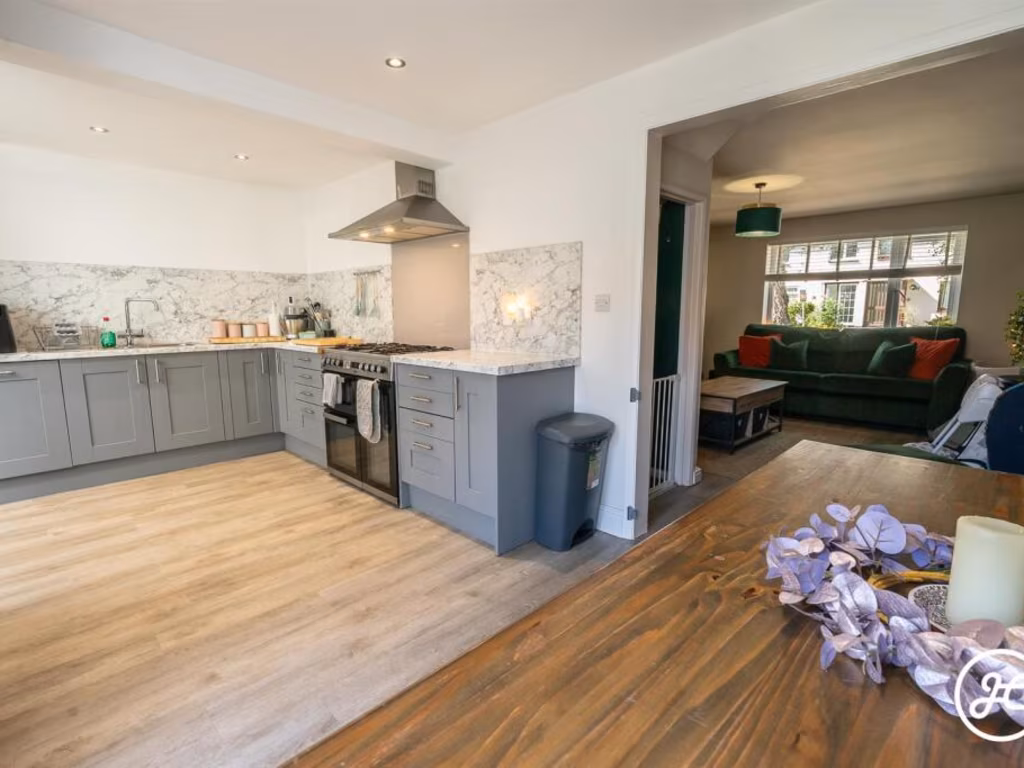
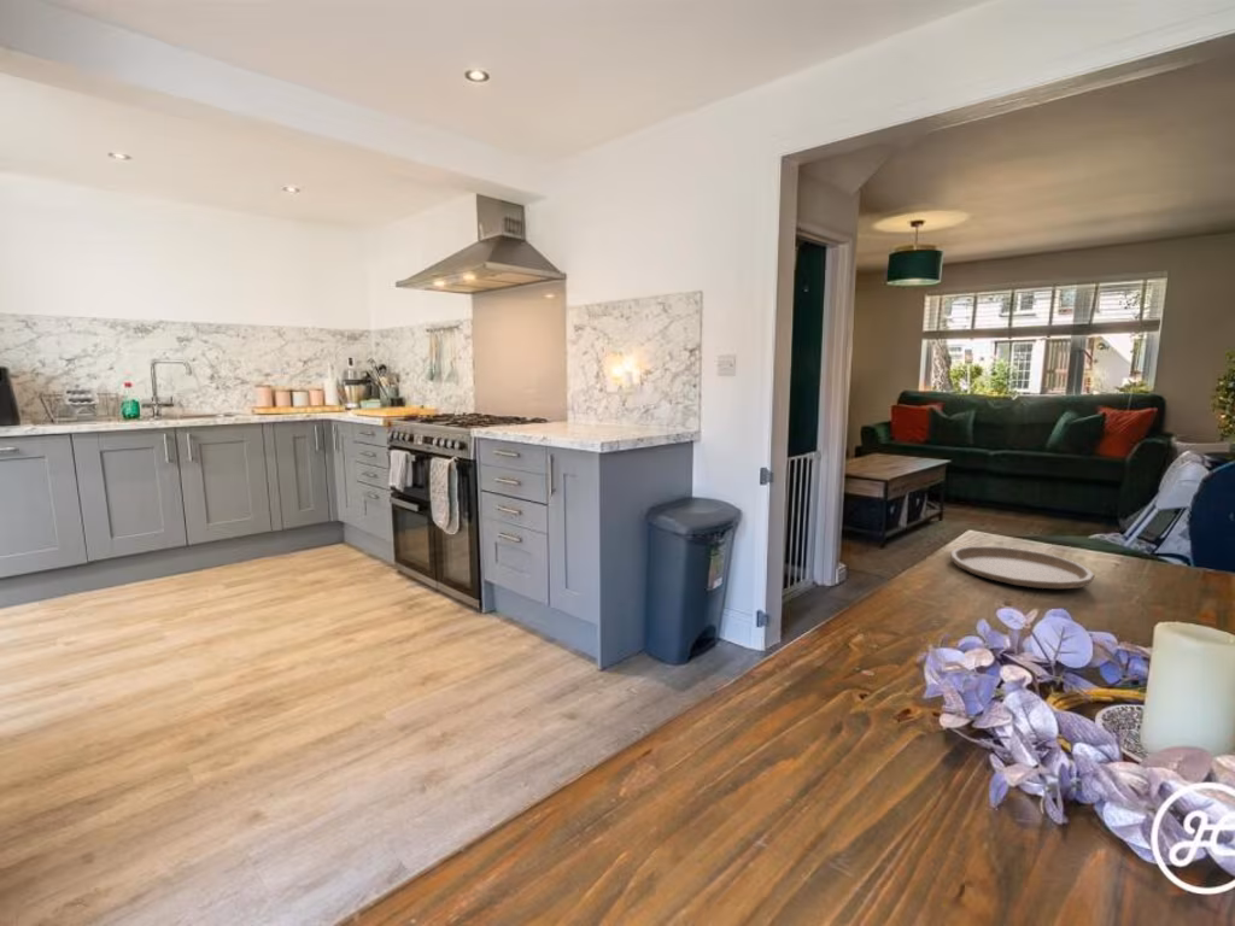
+ plate (1018, 567)
